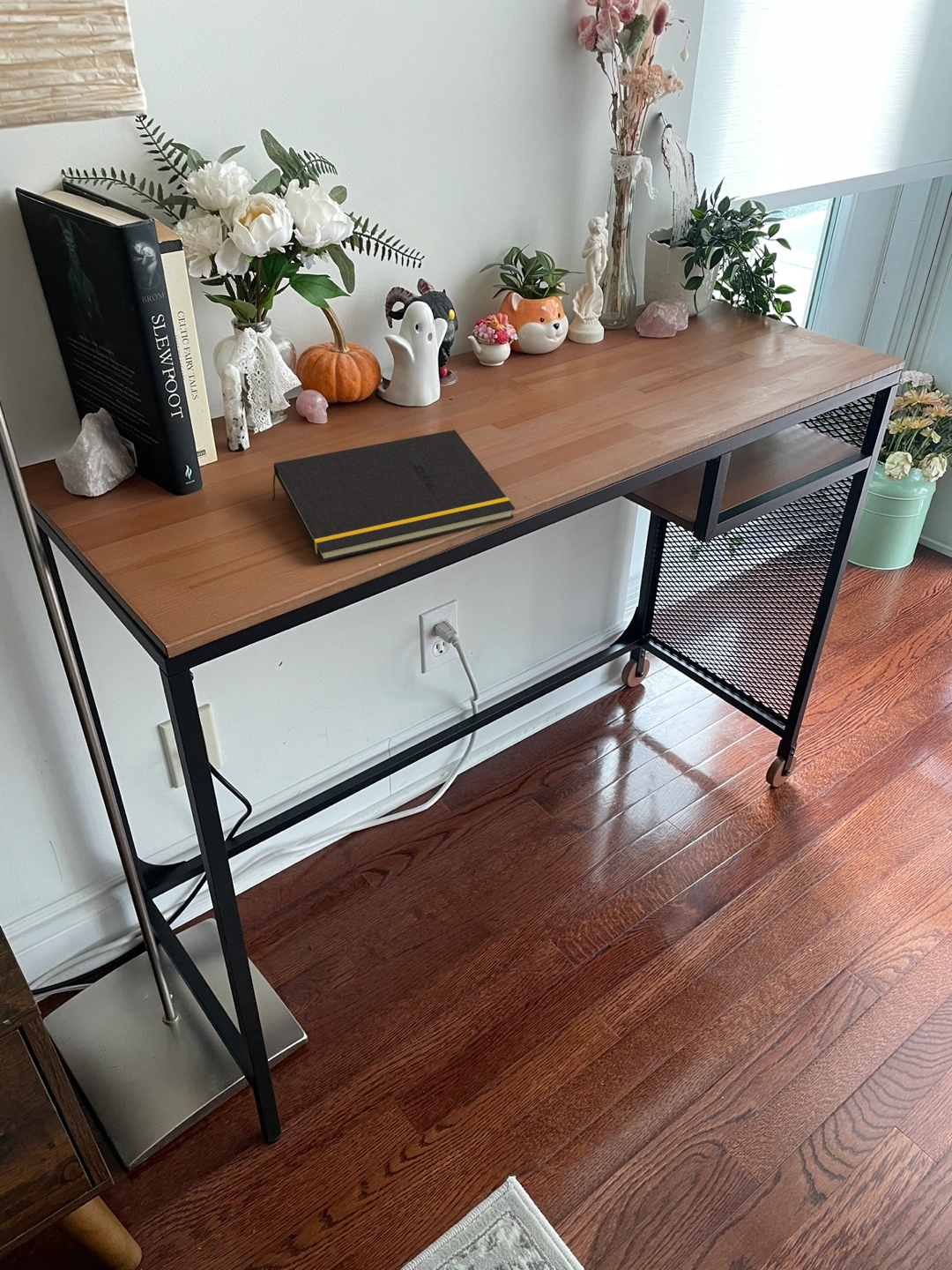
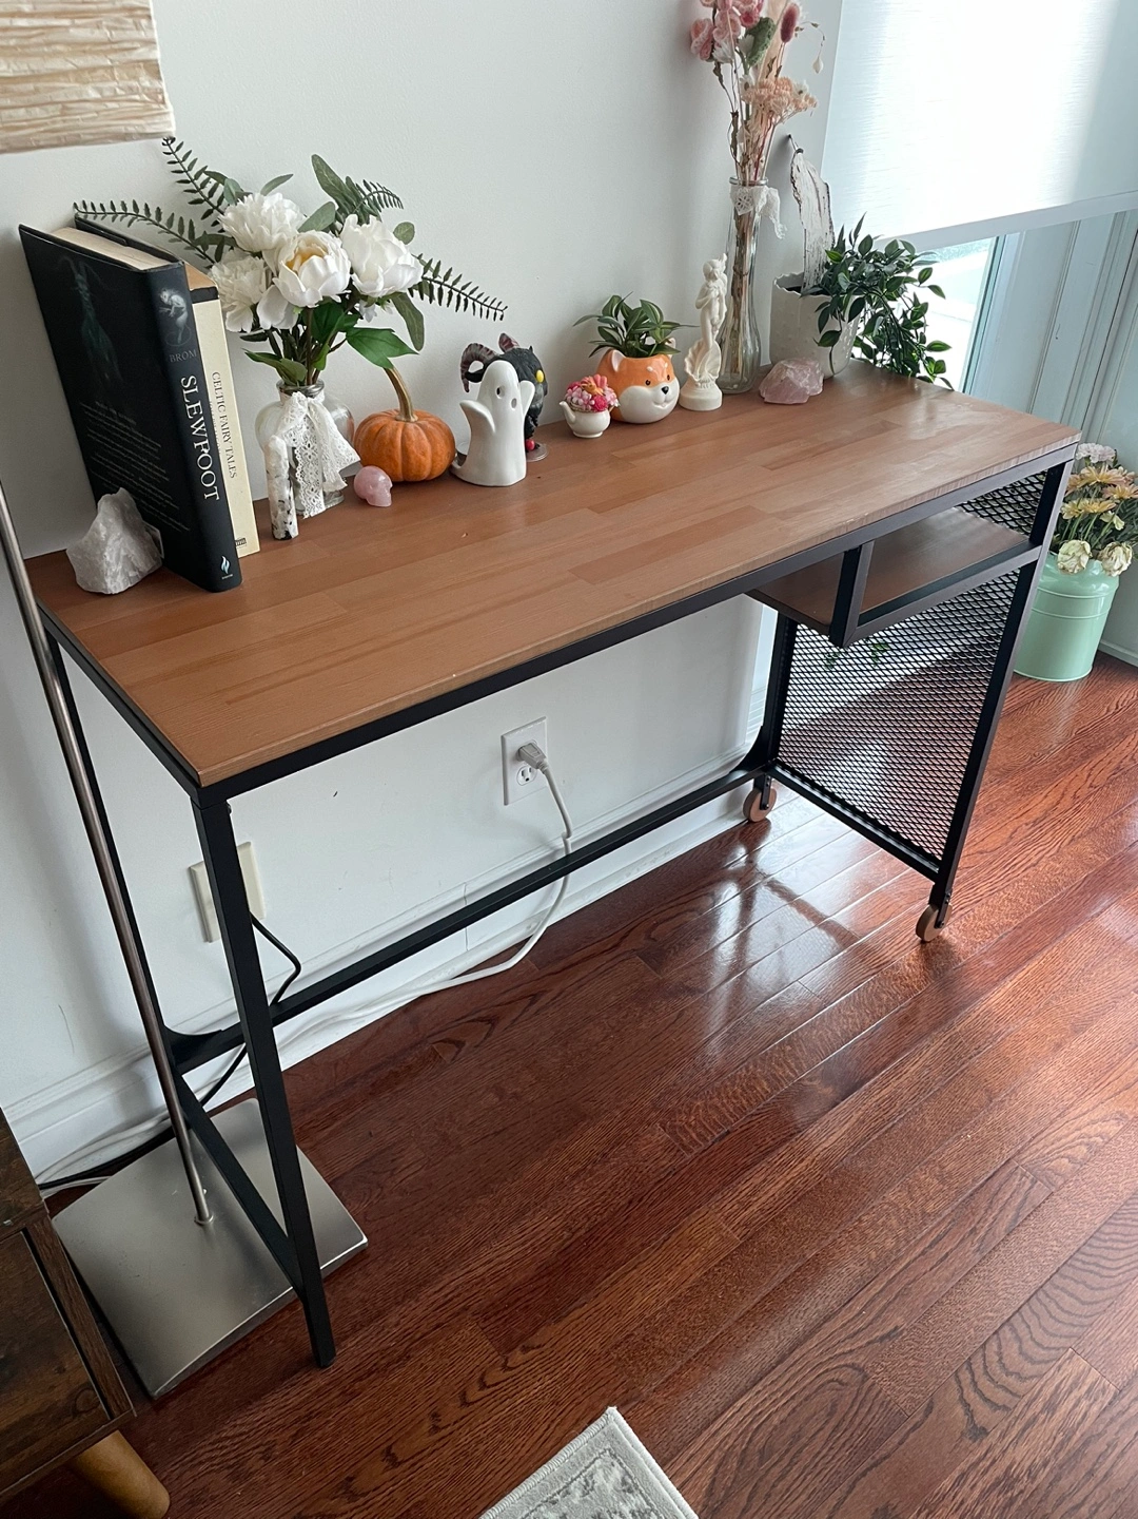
- notepad (393, 489)
